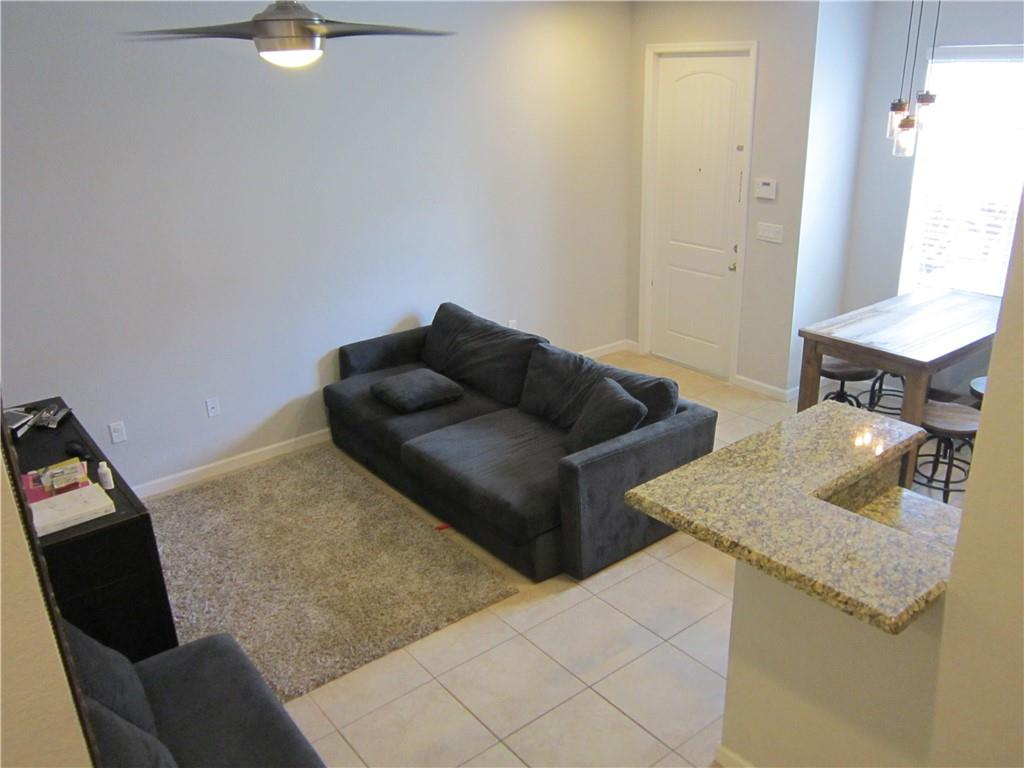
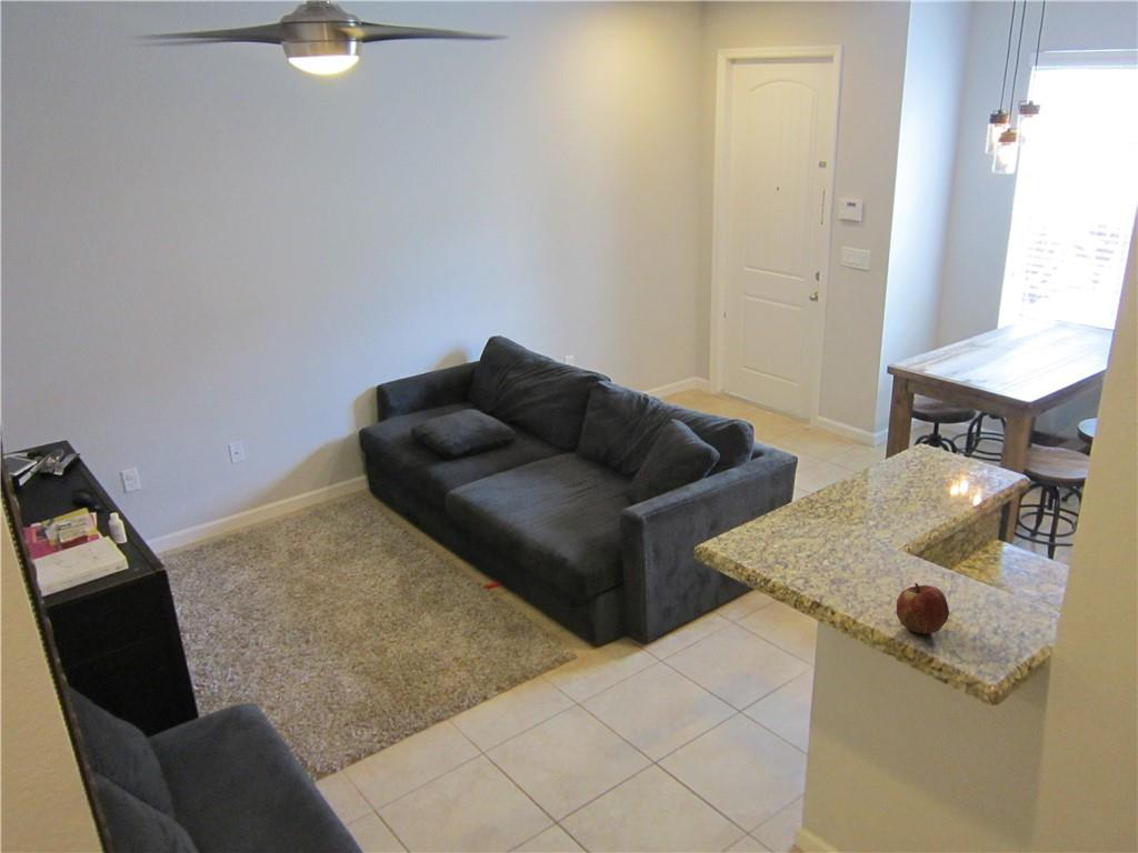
+ apple (922, 608)
